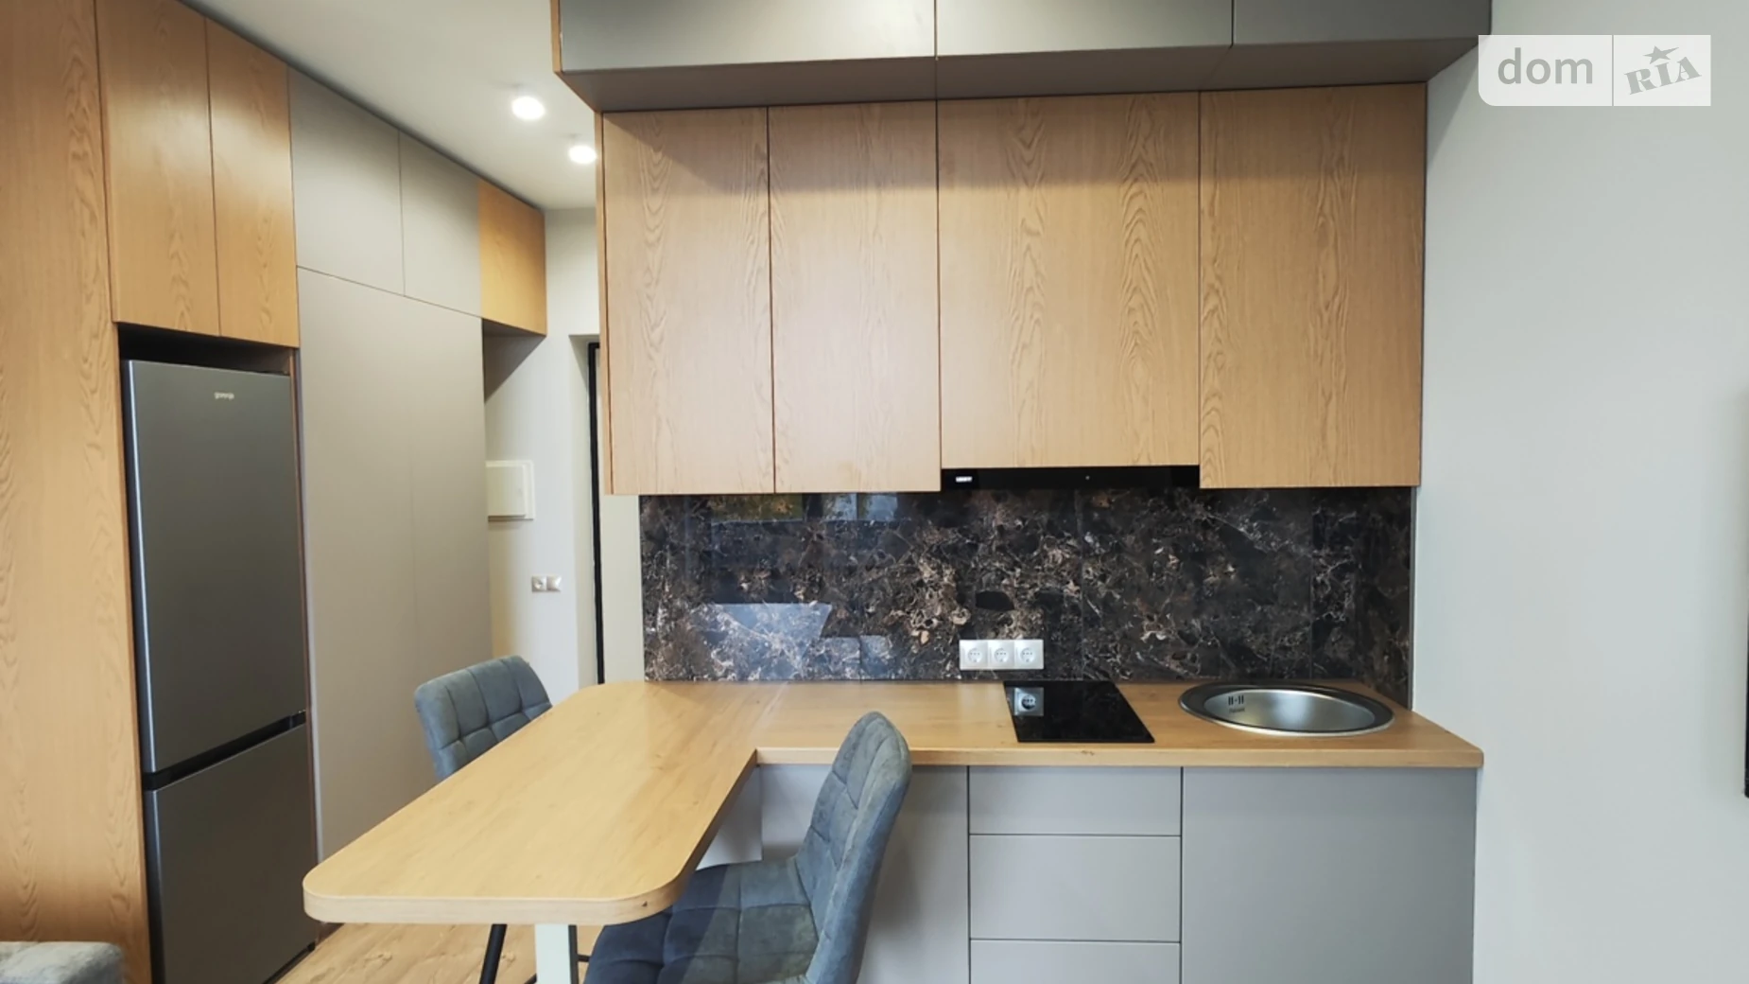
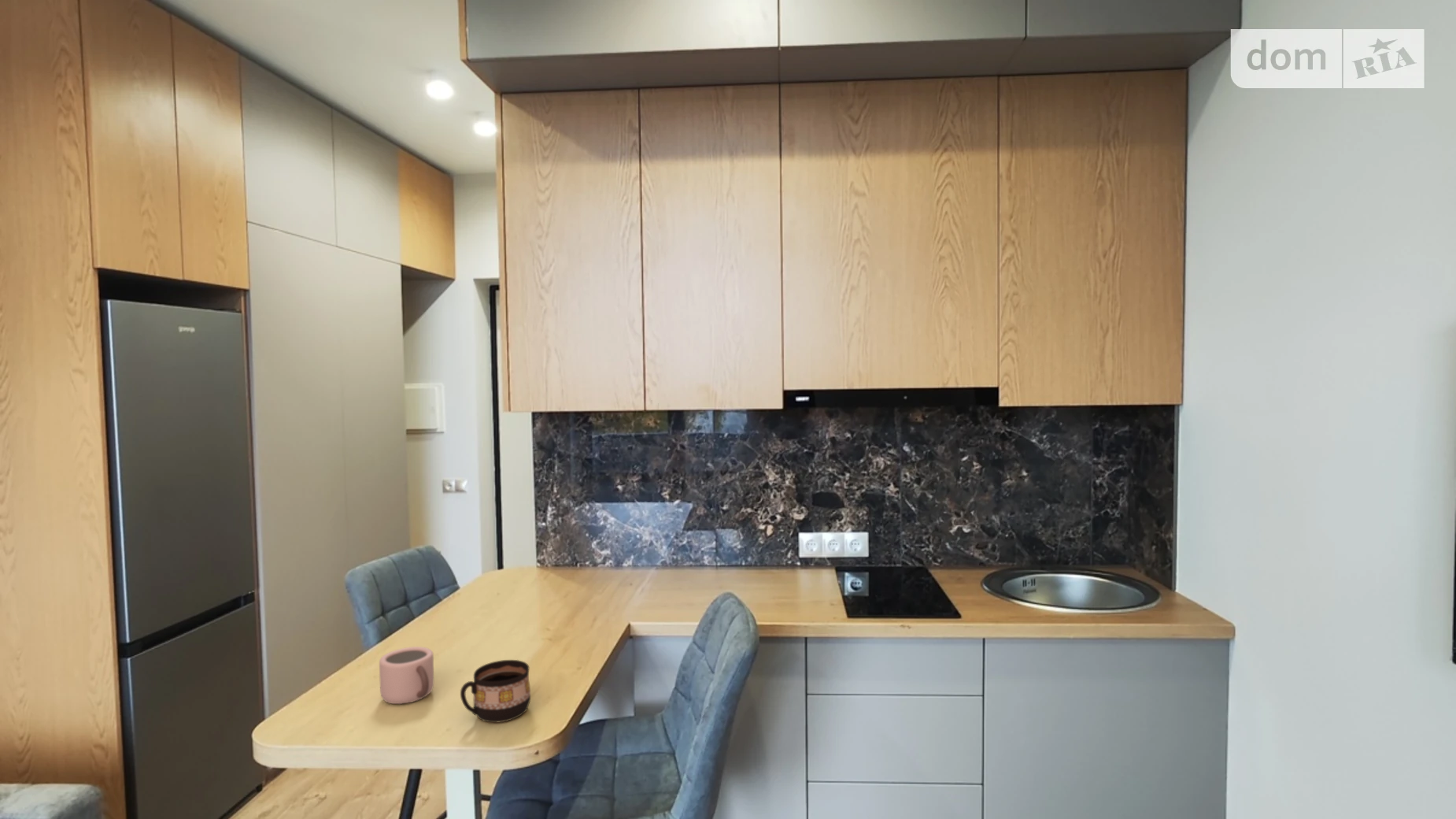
+ mug (410, 676)
+ cup (498, 691)
